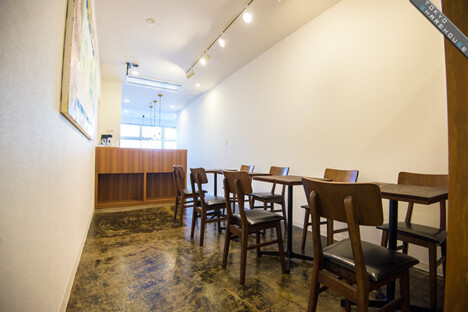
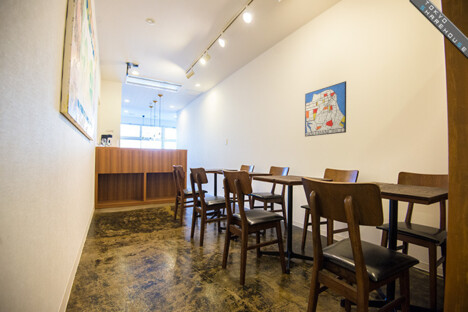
+ wall art (323, 111)
